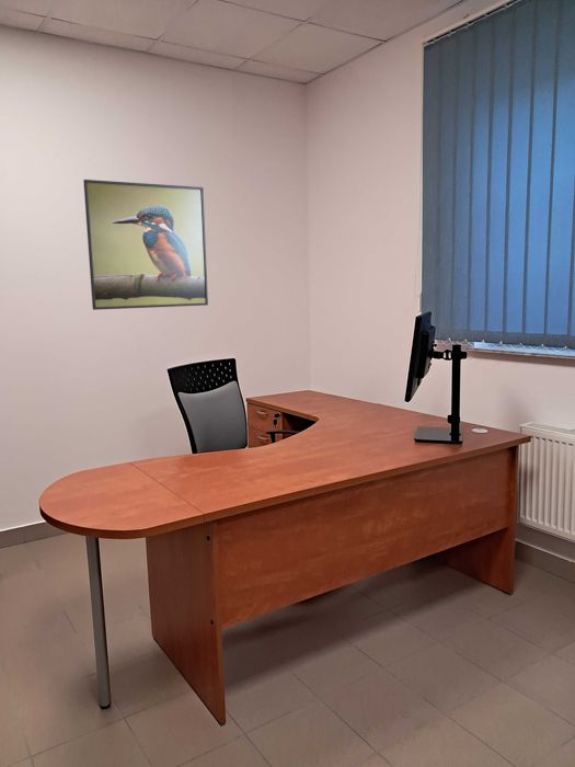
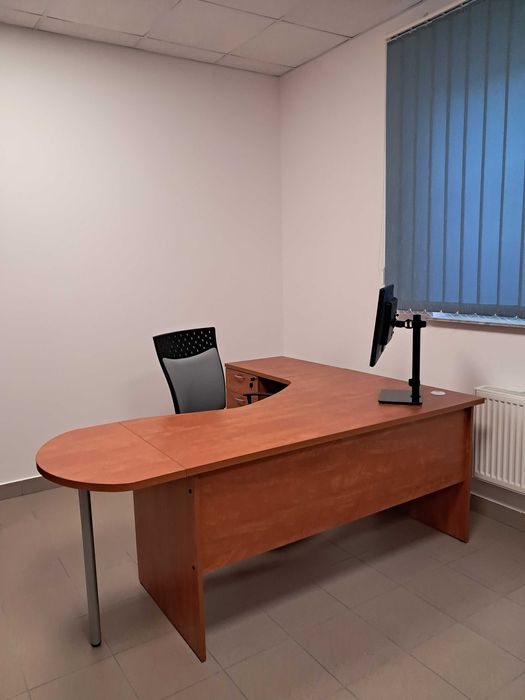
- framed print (149, 245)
